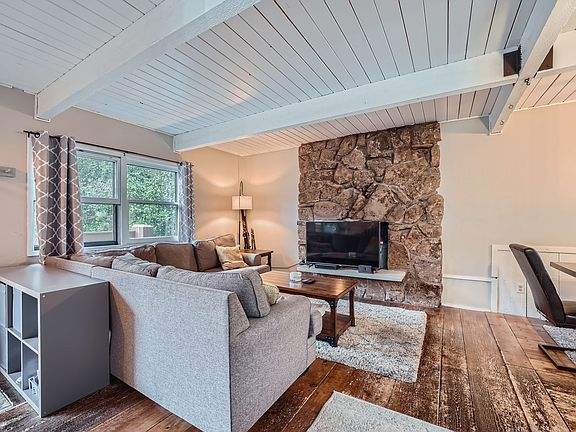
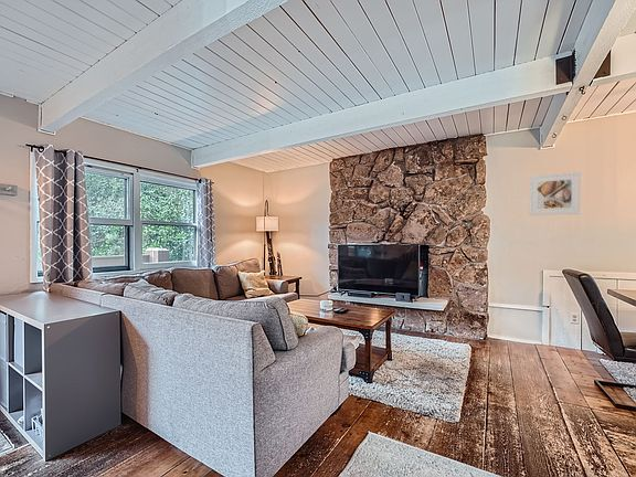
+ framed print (553, 194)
